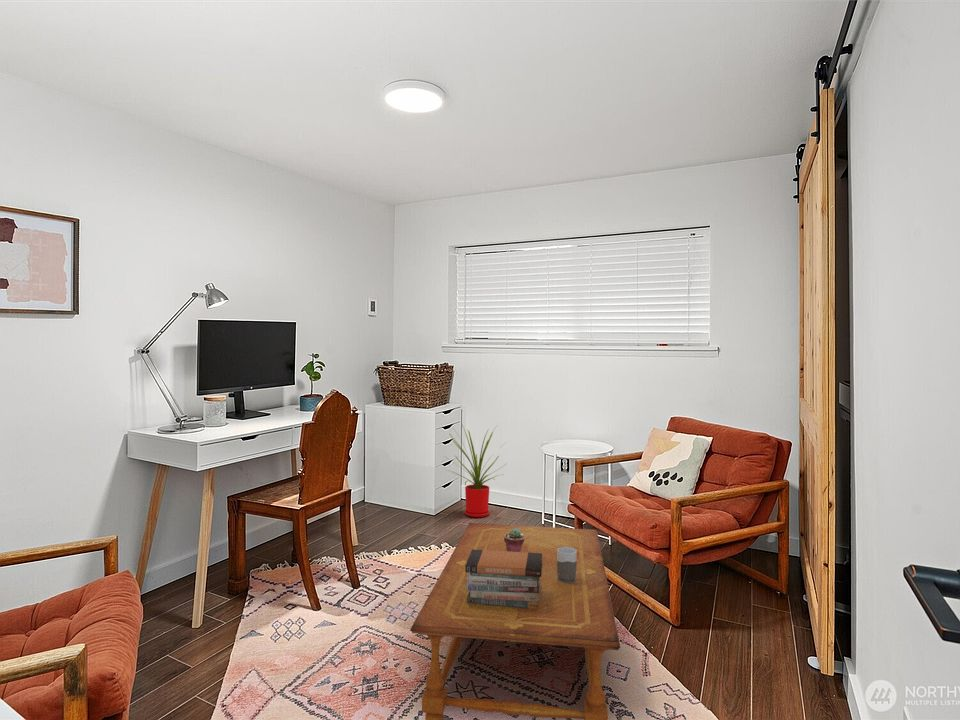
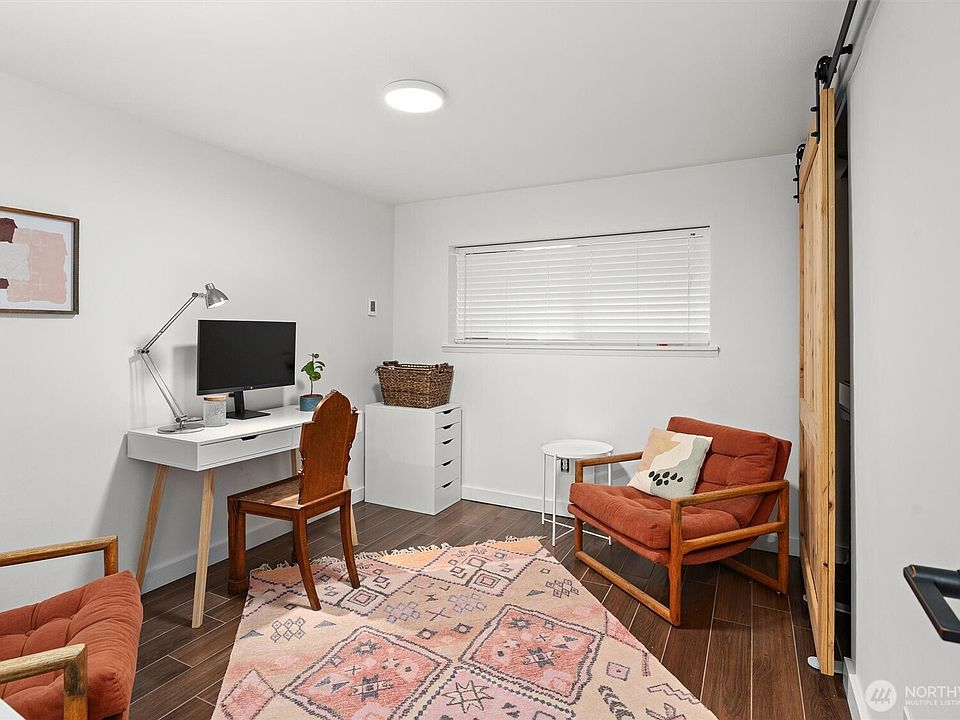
- potted succulent (514, 541)
- house plant (478, 469)
- coffee table (524, 609)
- mug (565, 562)
- book stack (504, 577)
